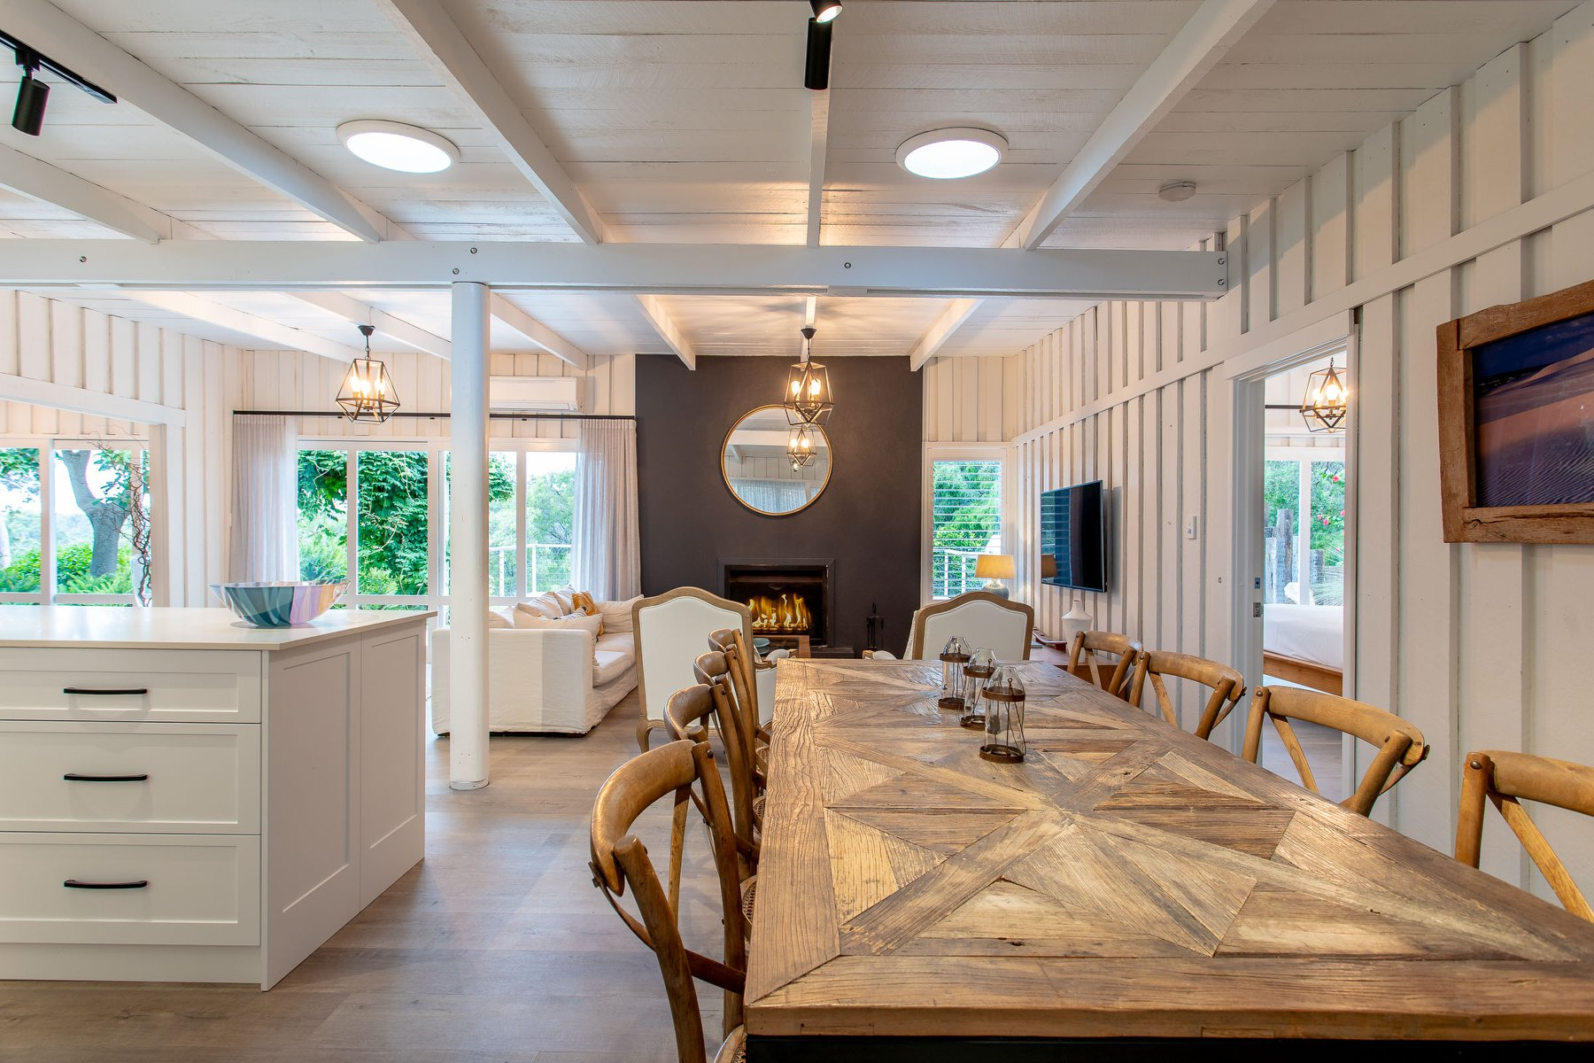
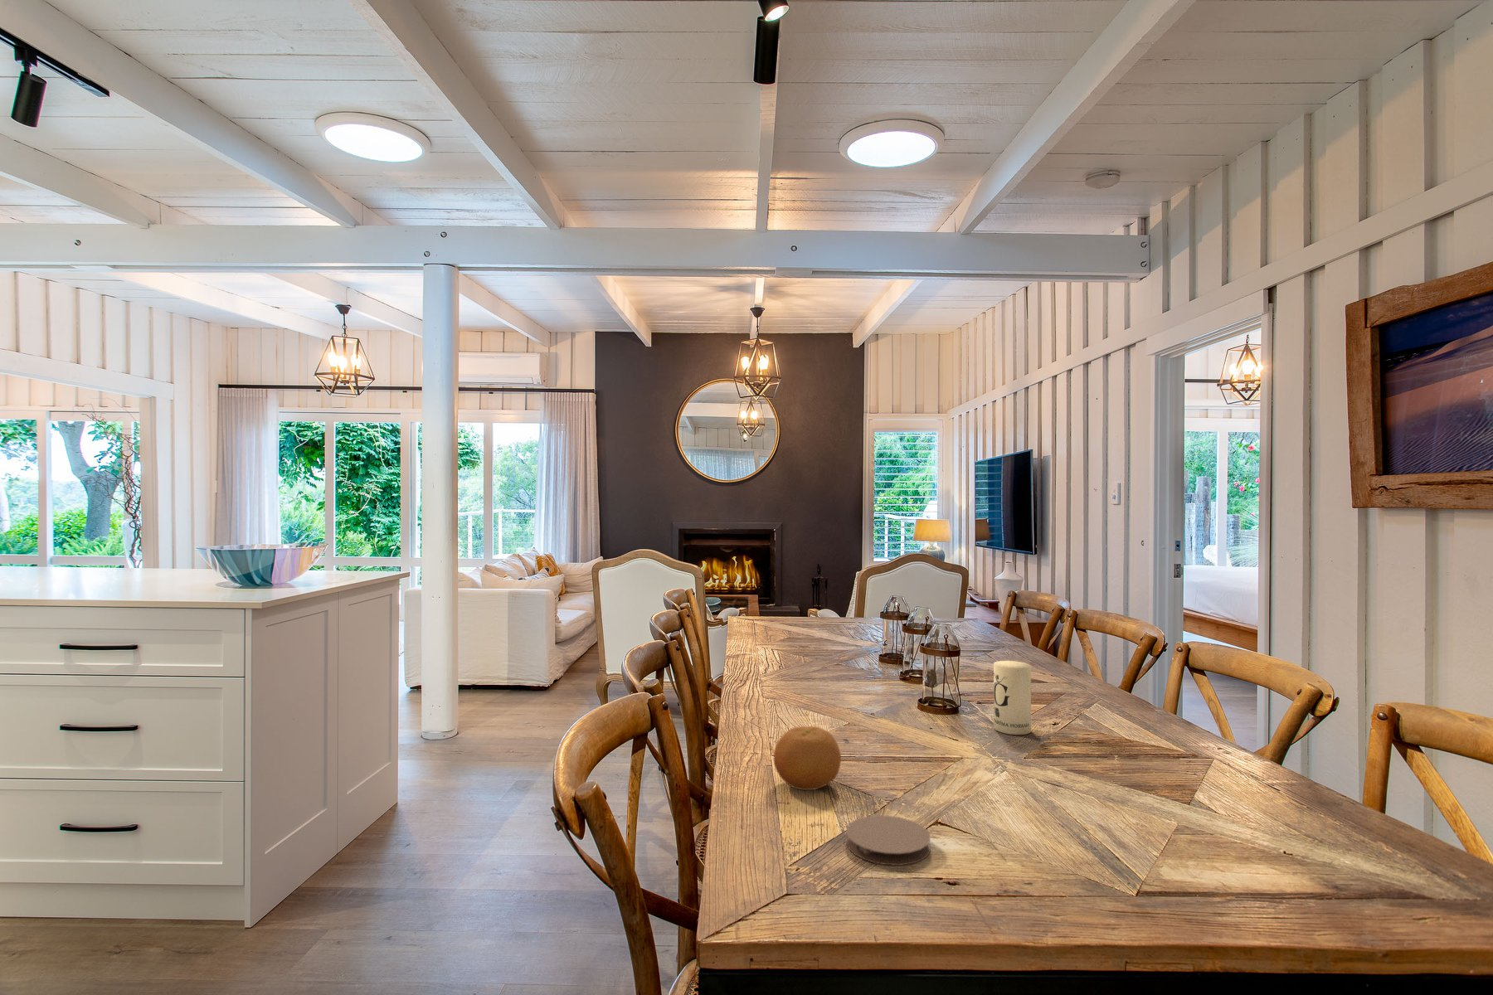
+ fruit (808, 757)
+ candle (1012, 696)
+ coaster (888, 838)
